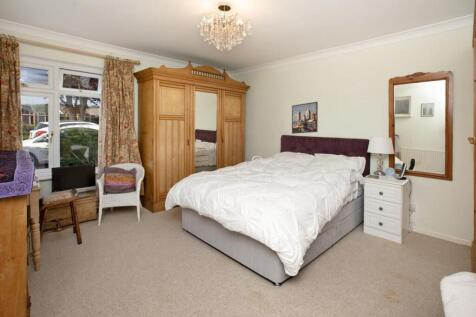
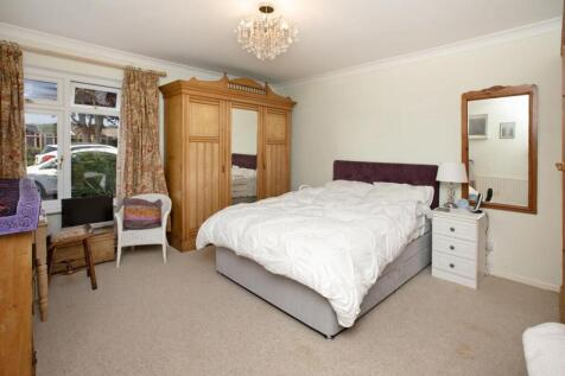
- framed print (304, 118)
